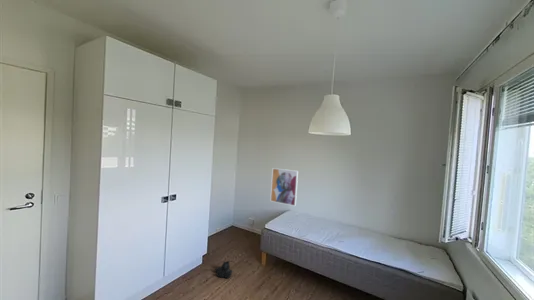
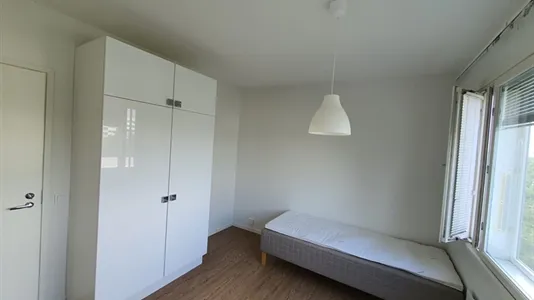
- wall art (283, 186)
- boots (224, 269)
